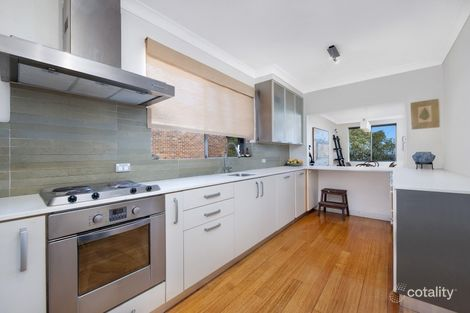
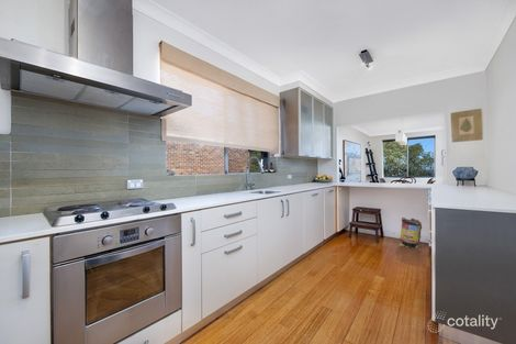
+ trash can (411, 232)
